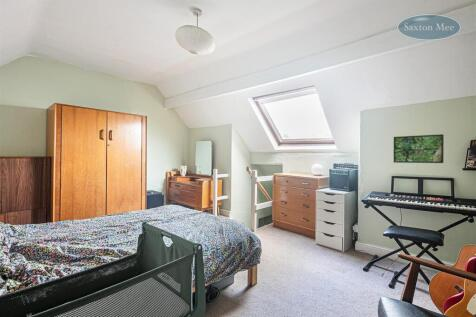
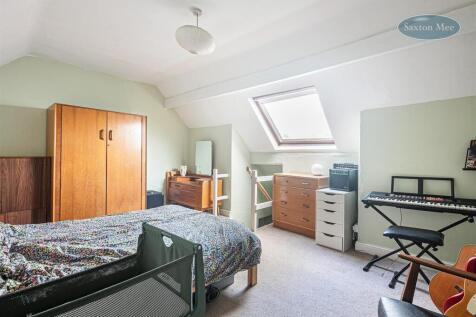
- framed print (417, 149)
